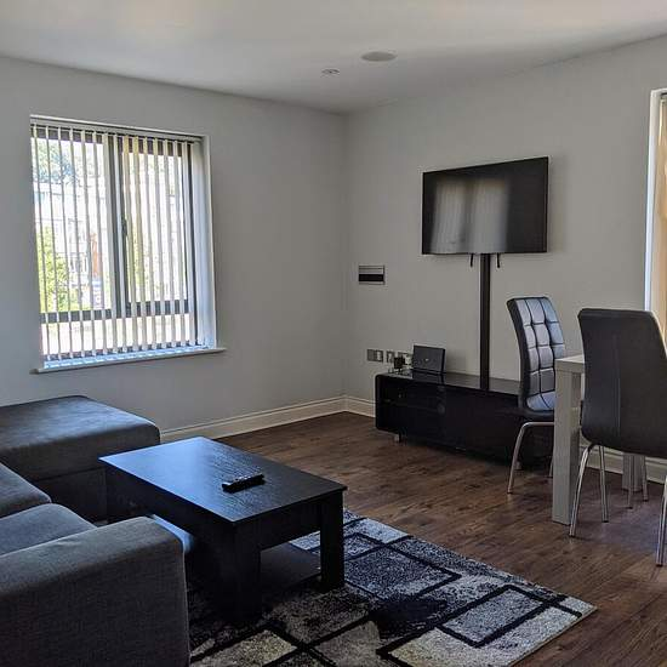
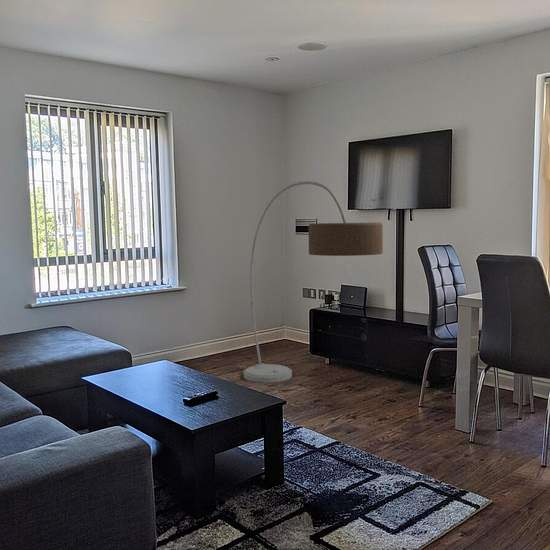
+ floor lamp (310, 254)
